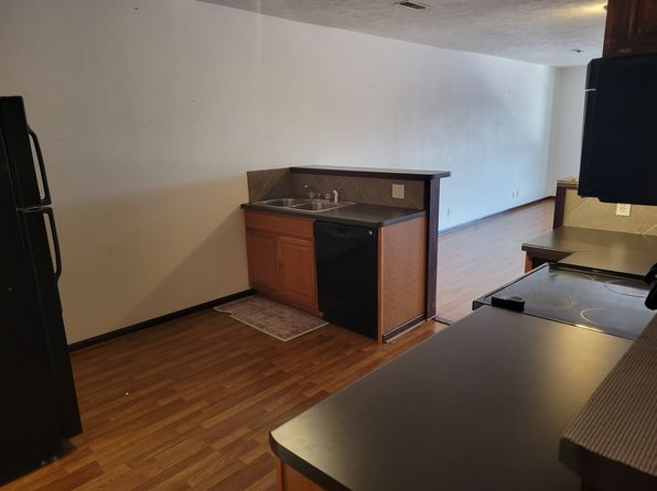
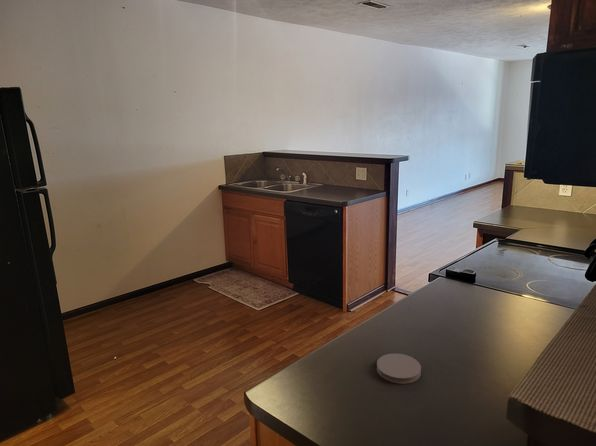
+ coaster (398, 367)
